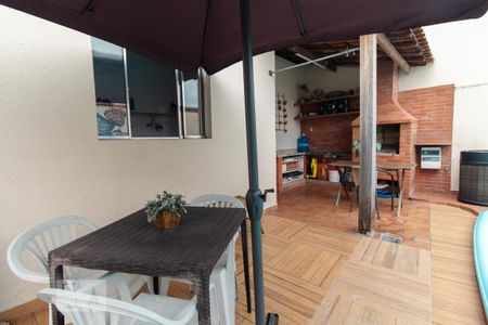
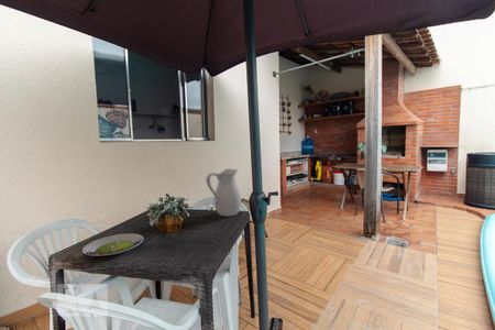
+ pitcher (222, 193)
+ salad plate (114, 244)
